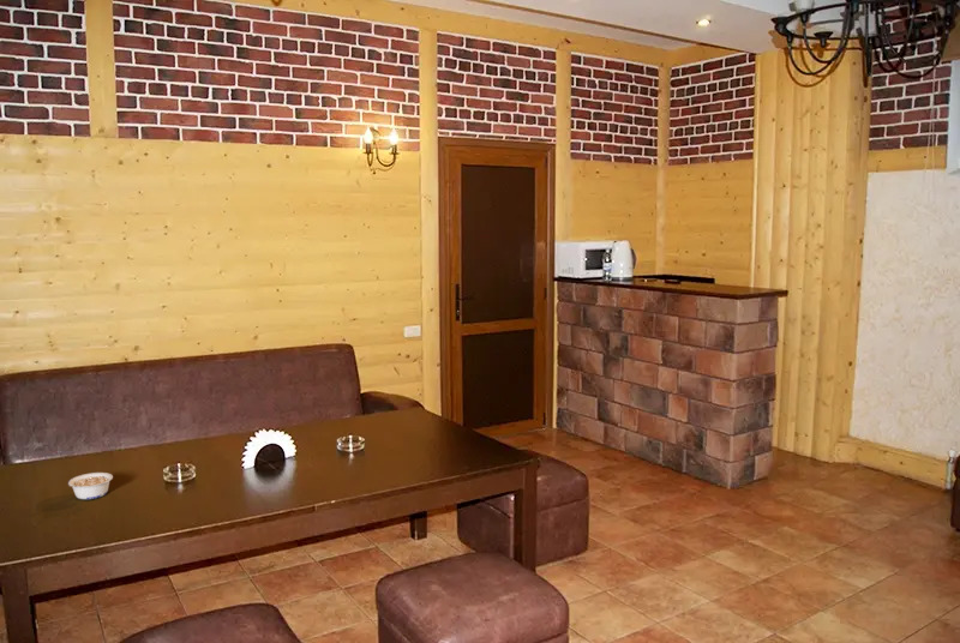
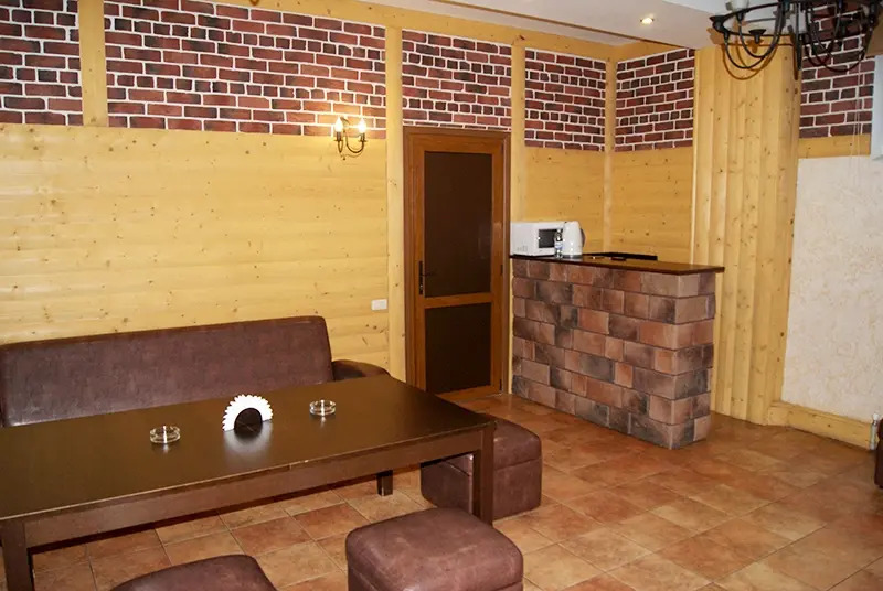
- legume (90, 486)
